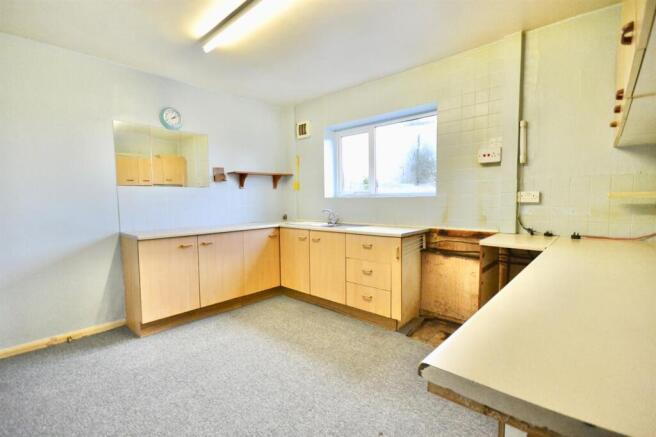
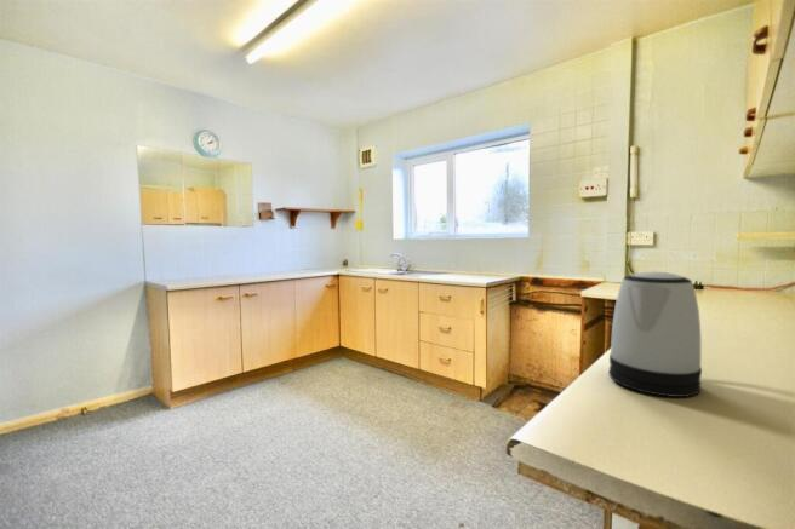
+ kettle (657, 326)
